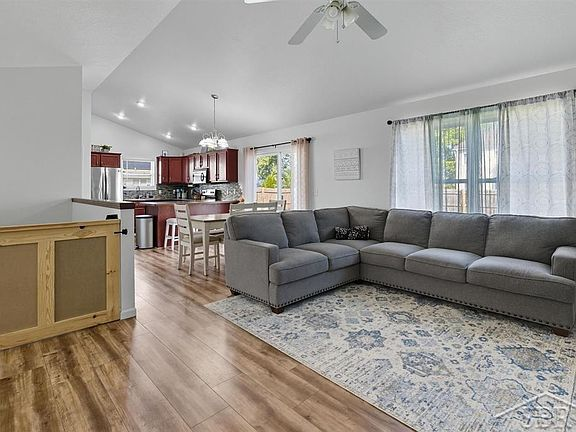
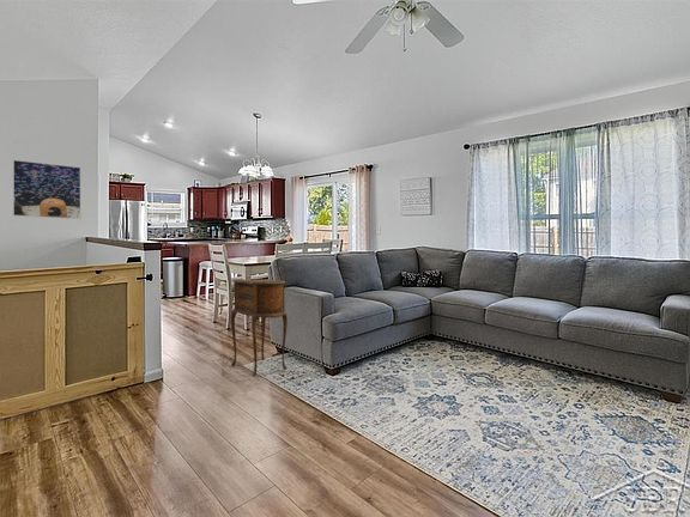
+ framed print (48, 190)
+ side table (262, 323)
